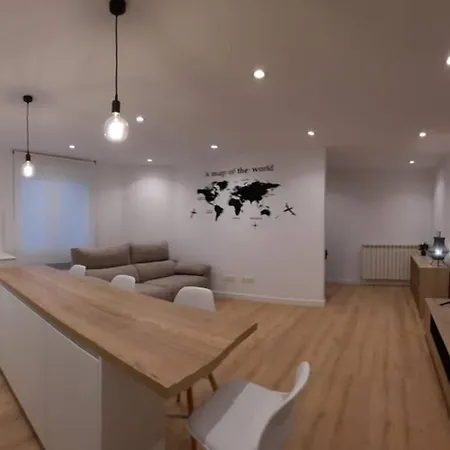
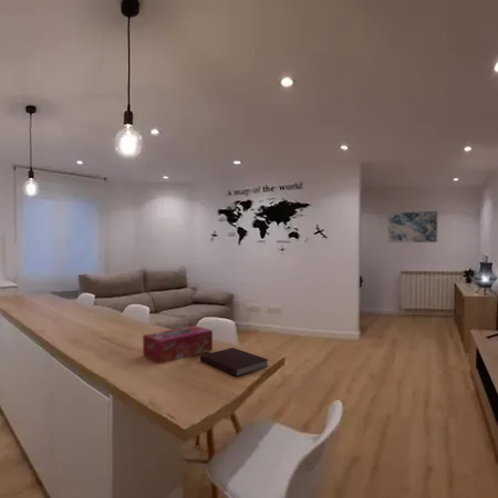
+ wall art (412, 227)
+ tissue box (178, 343)
+ notebook (234, 361)
